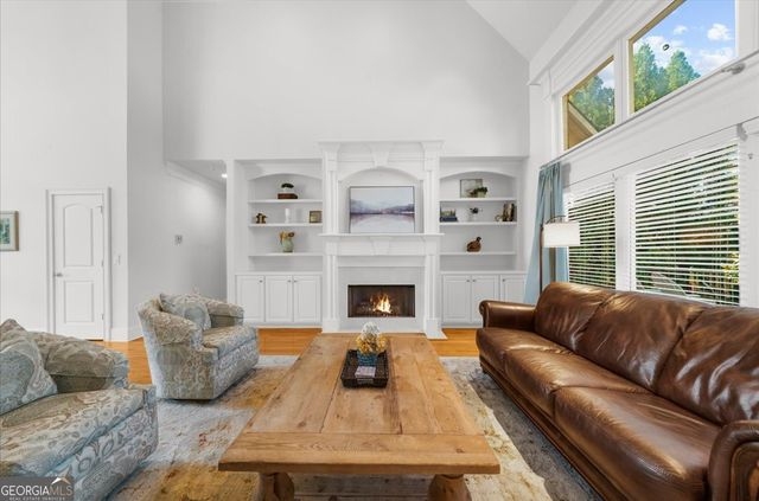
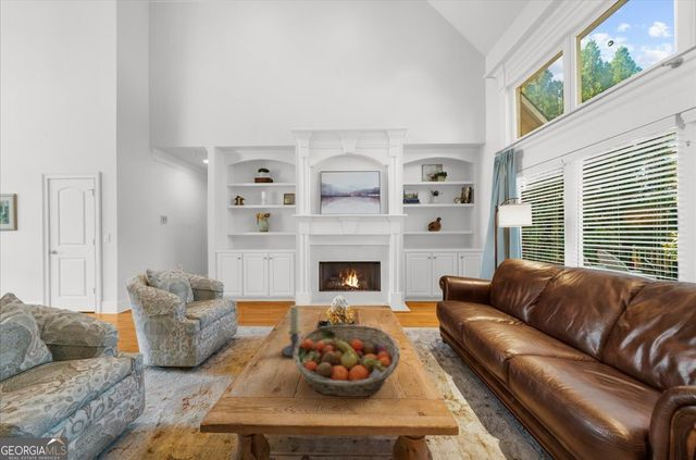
+ candle holder (297, 328)
+ fruit basket (346, 358)
